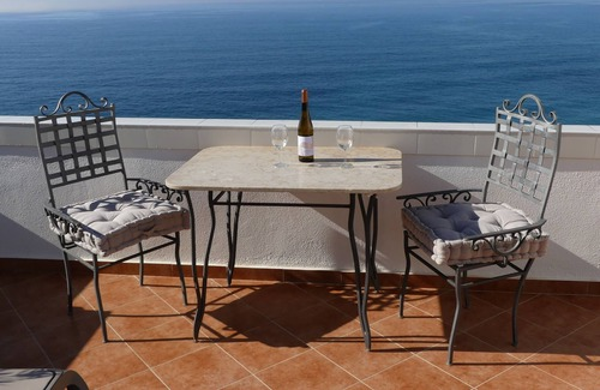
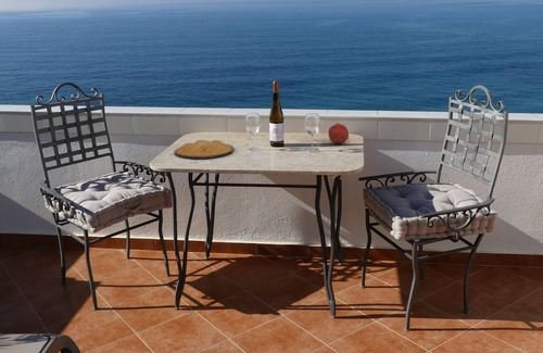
+ fruit (338, 133)
+ plate (204, 146)
